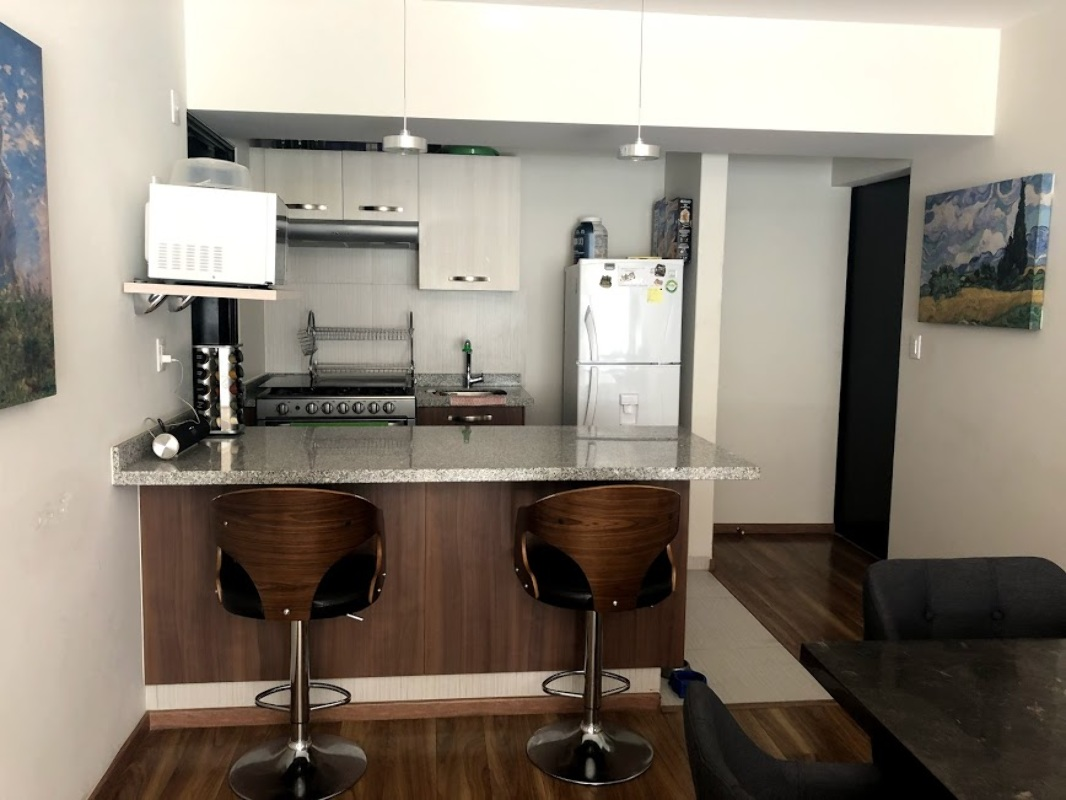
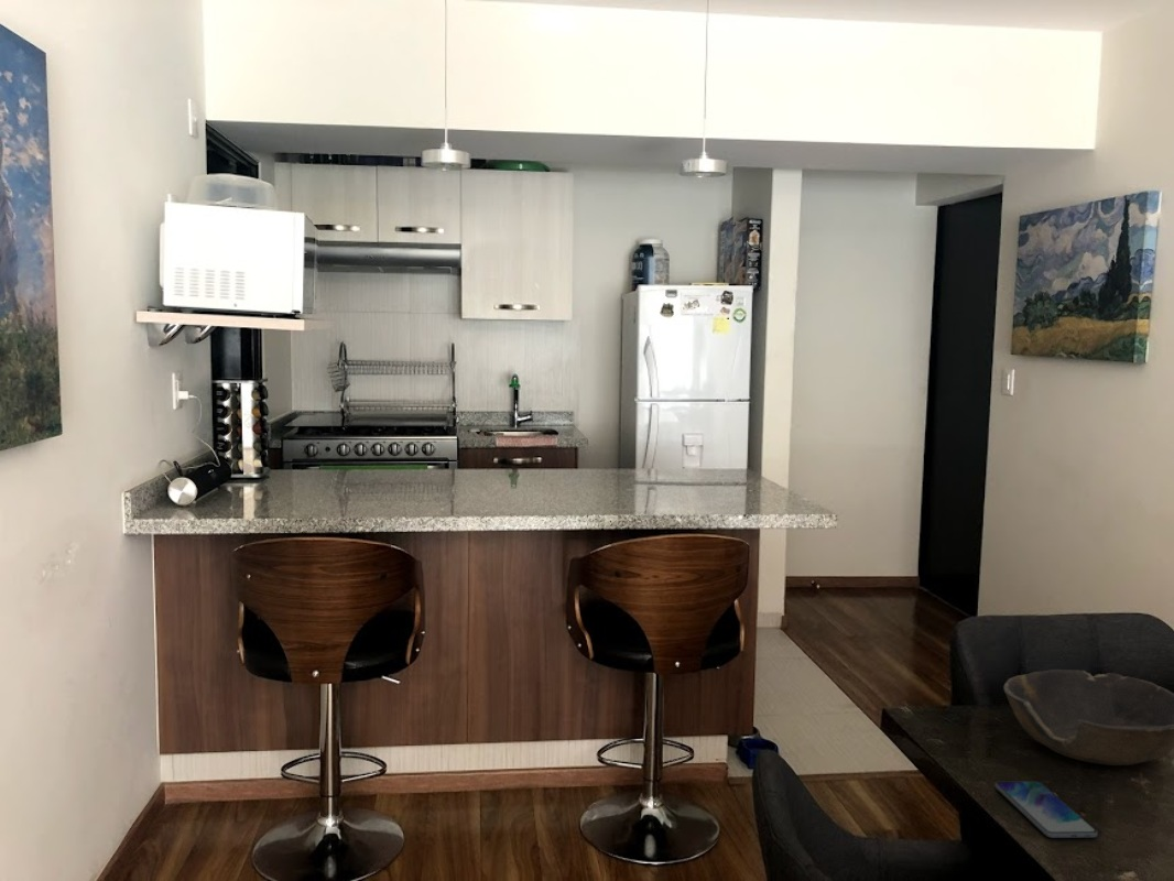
+ bowl (1095, 720)
+ smartphone (1043, 807)
